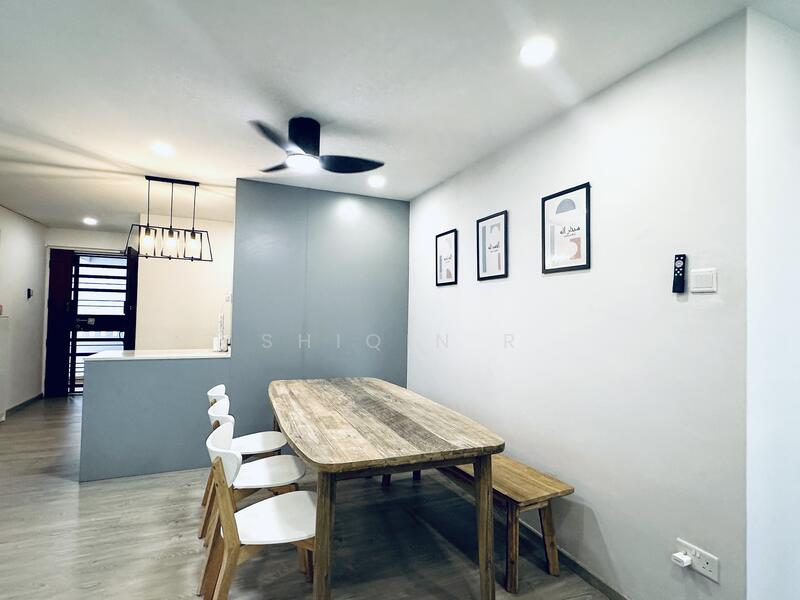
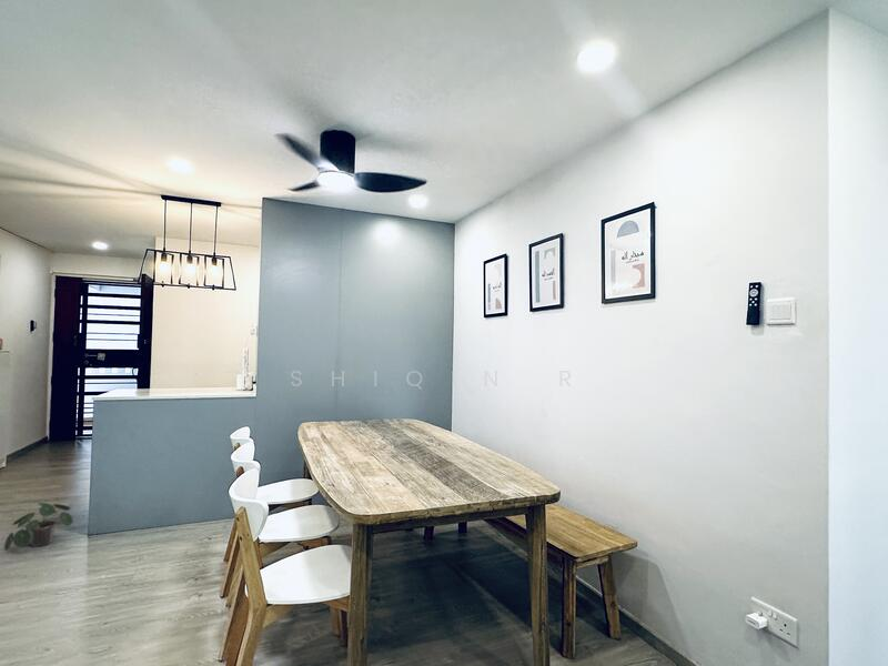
+ potted plant (40, 524)
